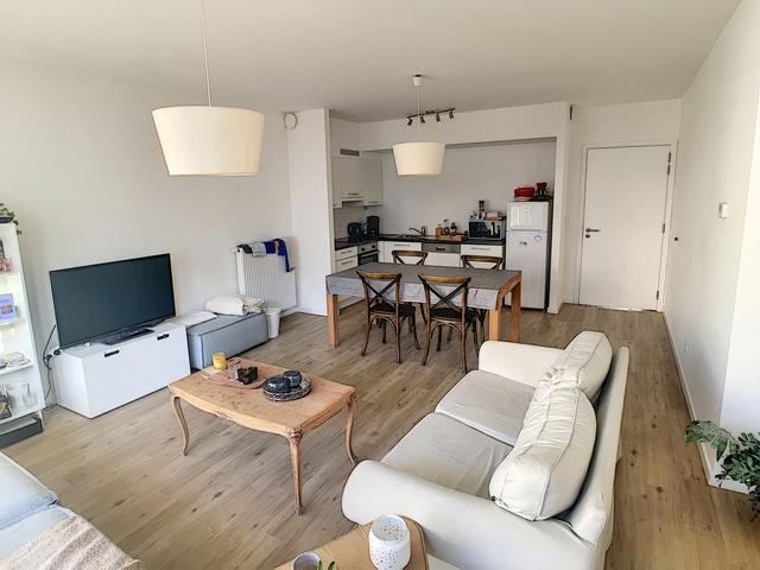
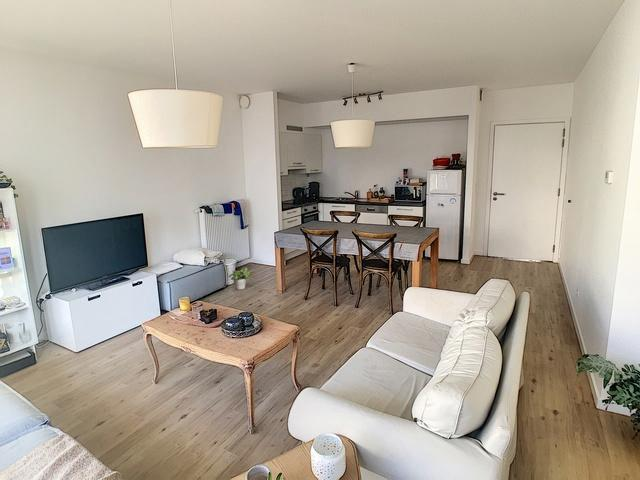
+ potted plant (240, 278)
